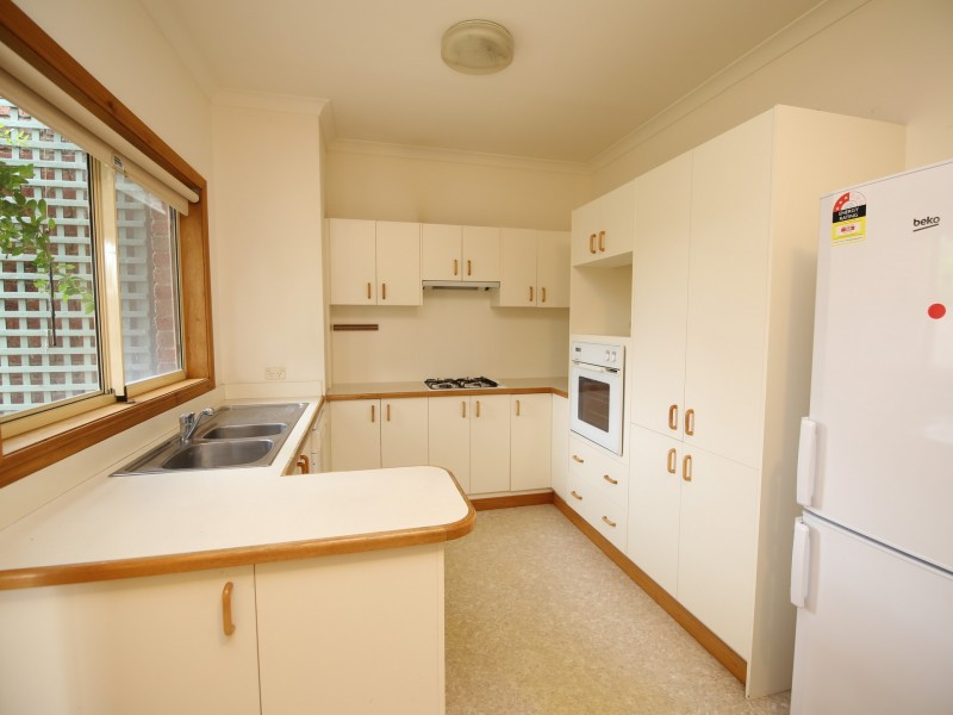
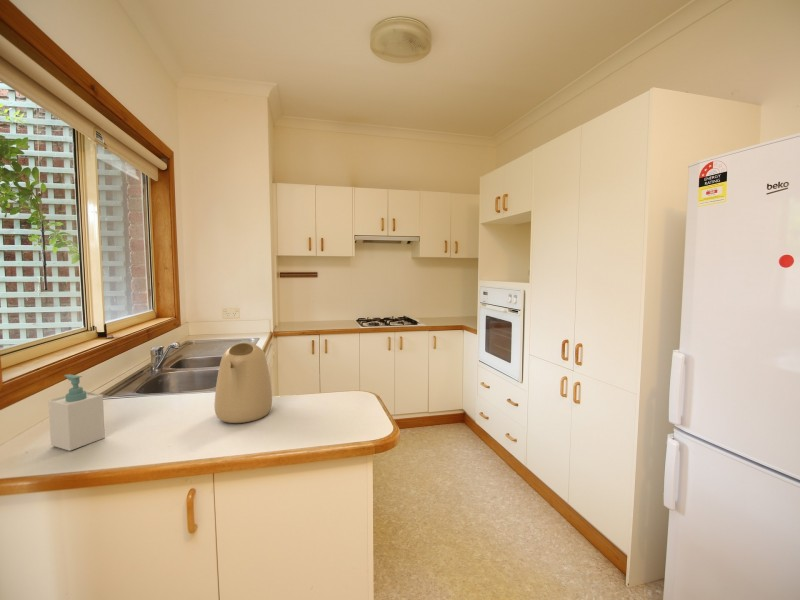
+ soap bottle (76, 408)
+ kettle (244, 377)
